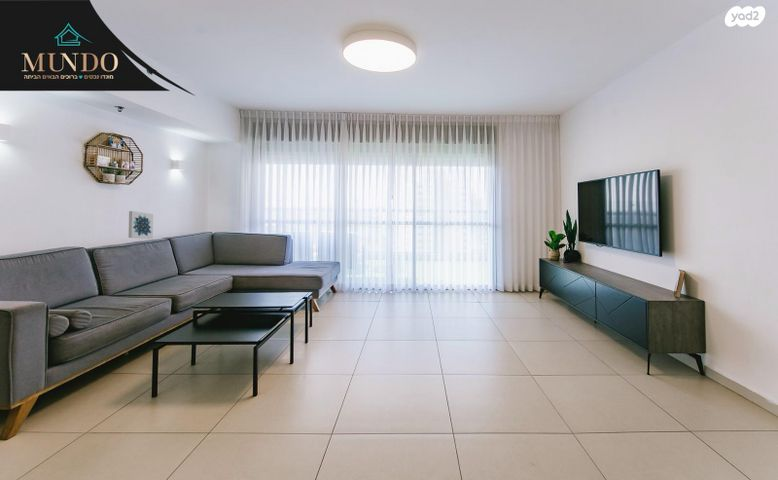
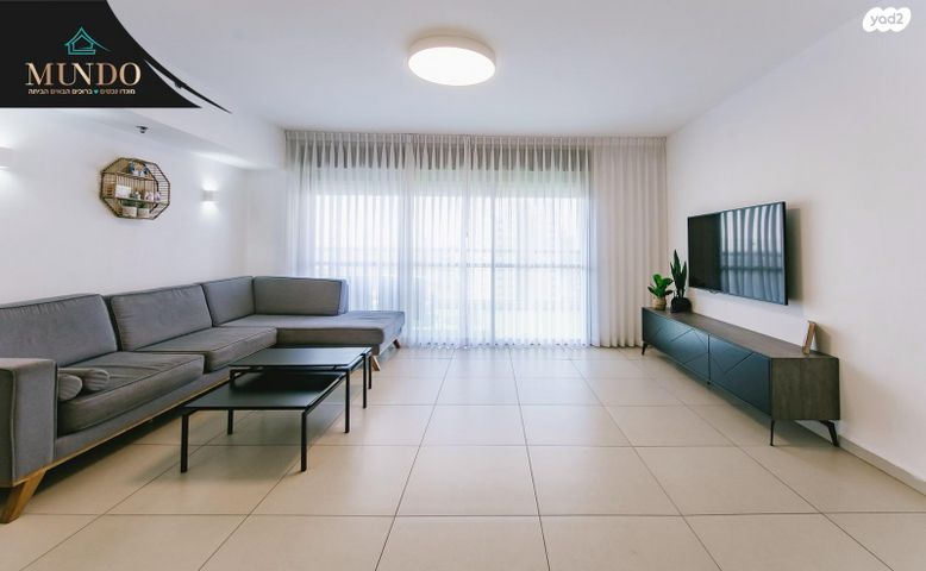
- wall art (141, 225)
